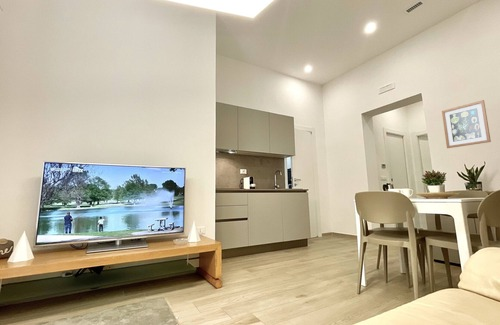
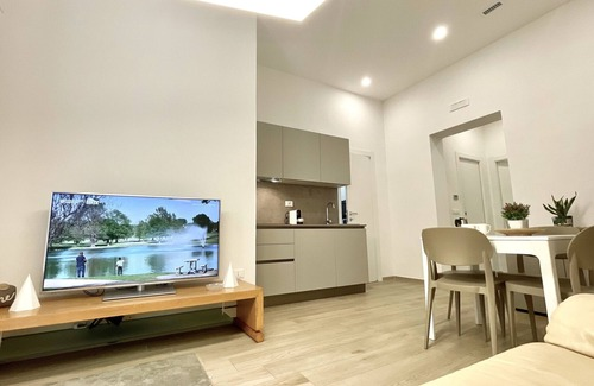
- wall art (464, 125)
